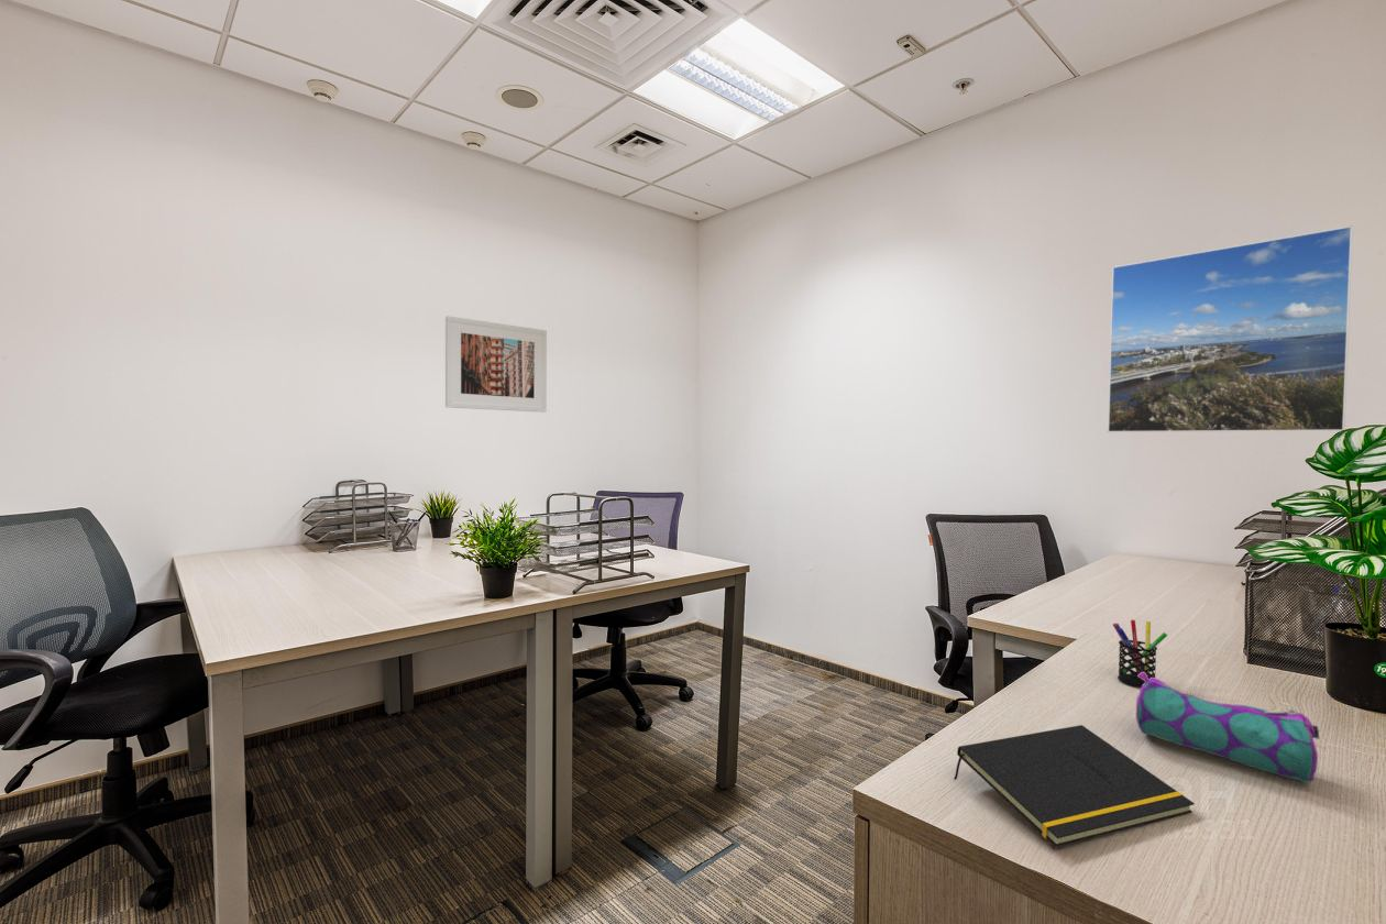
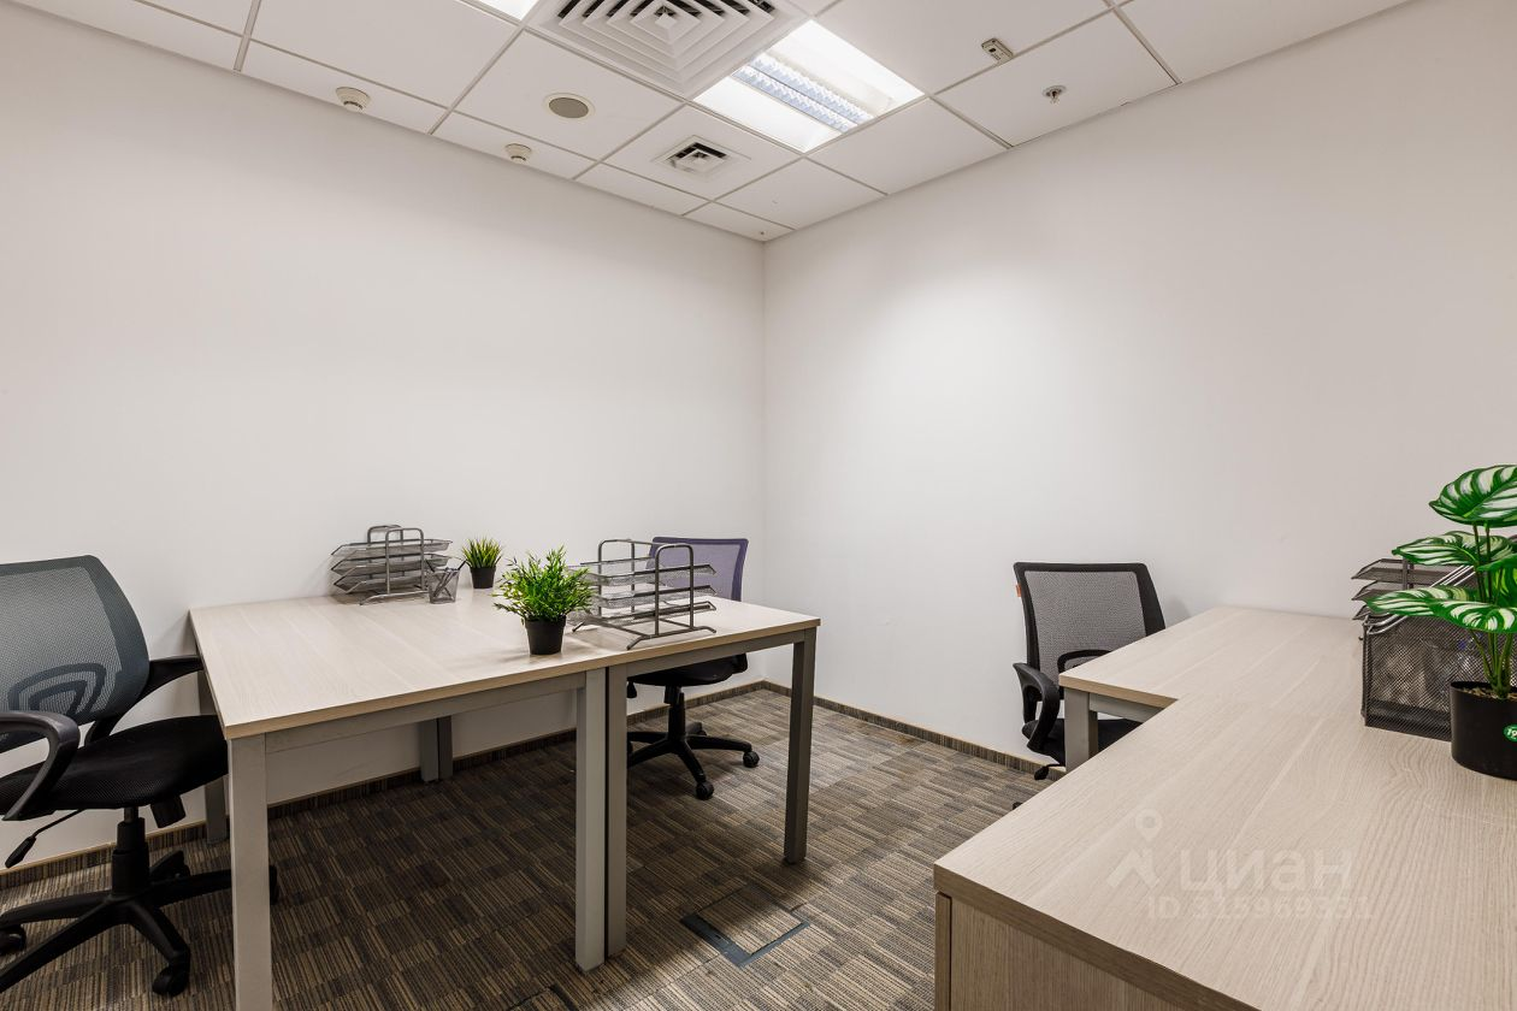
- pencil case (1220, 724)
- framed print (1217, 340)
- notepad (1069, 778)
- pen holder (1141, 650)
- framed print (498, 366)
